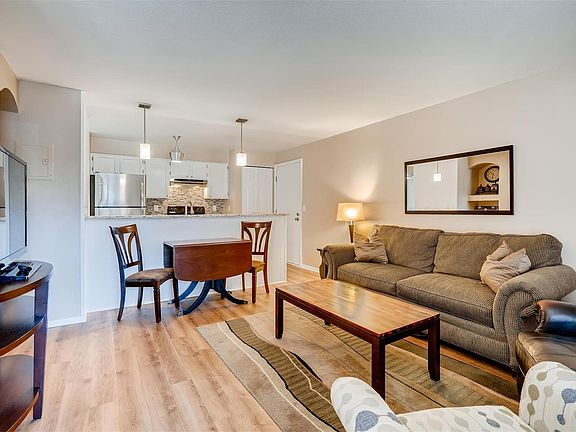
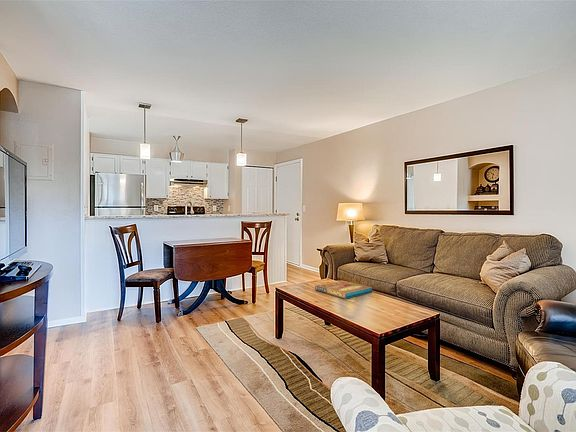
+ pizza box (343, 288)
